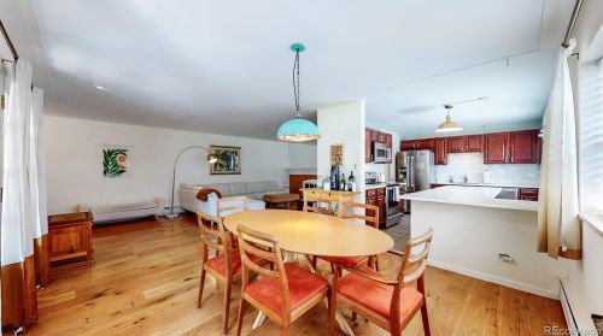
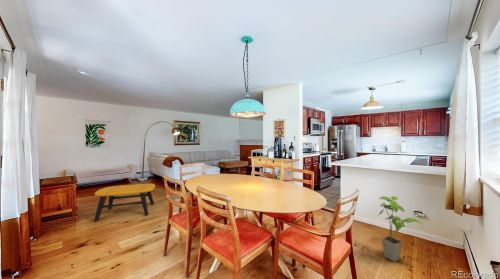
+ bench (127, 197)
+ house plant (396, 229)
